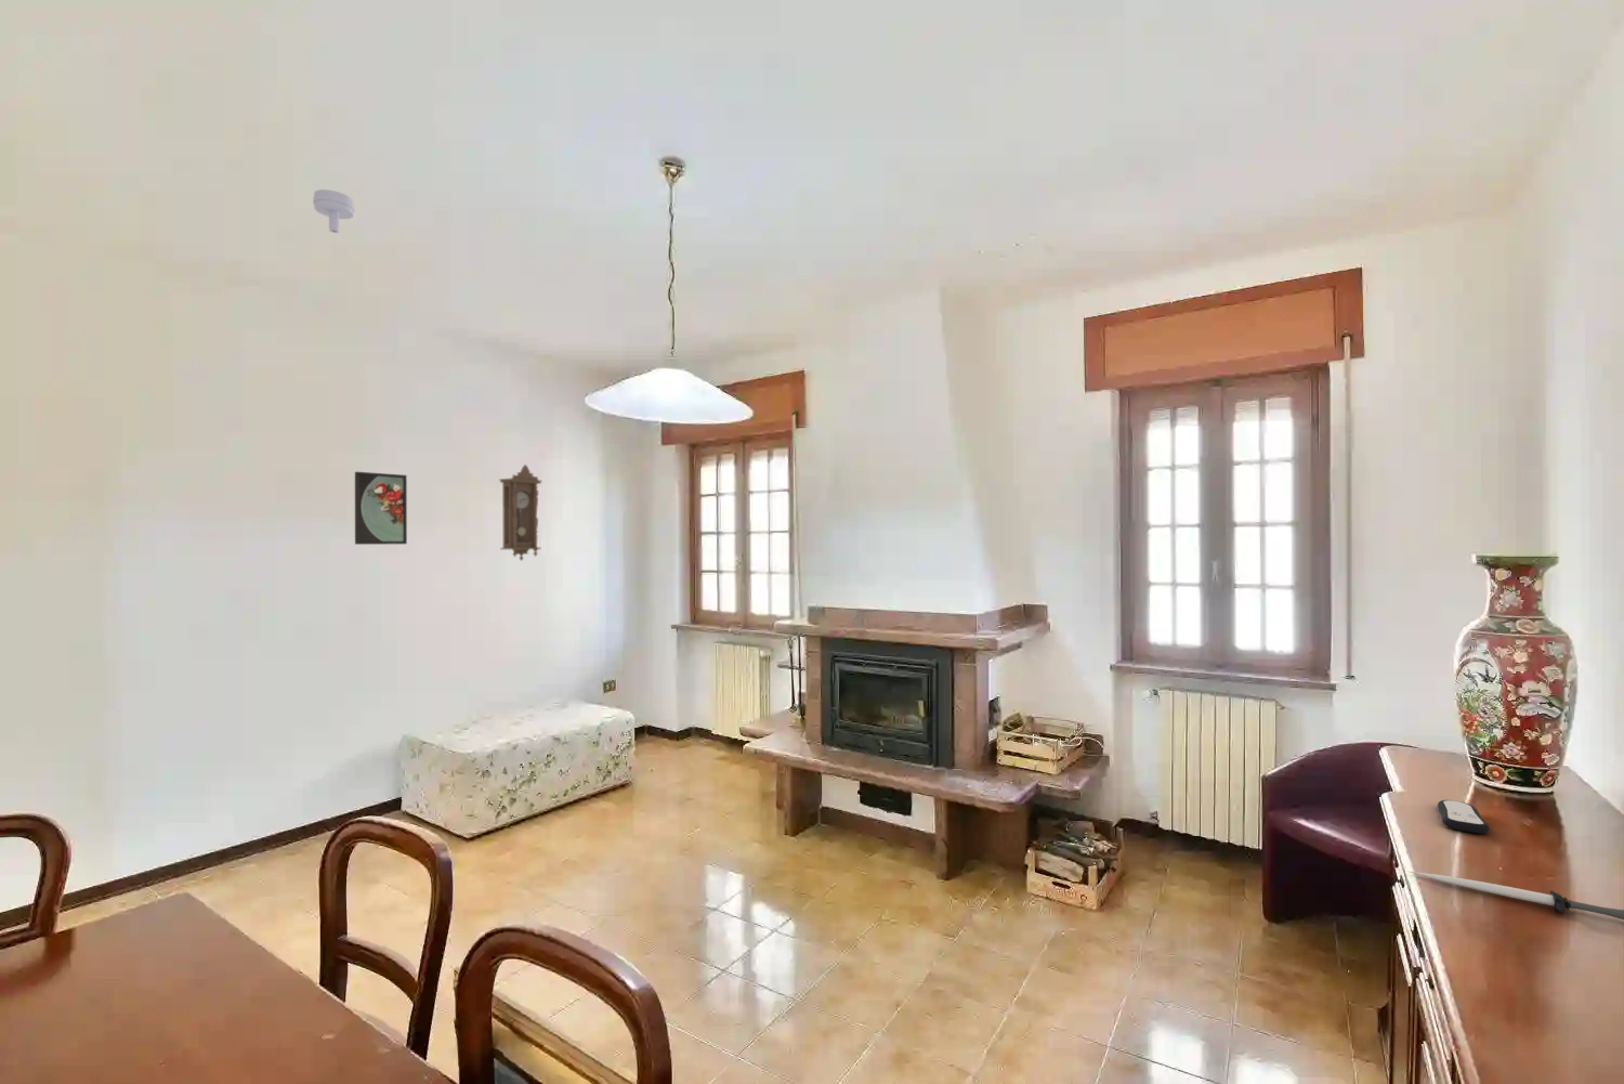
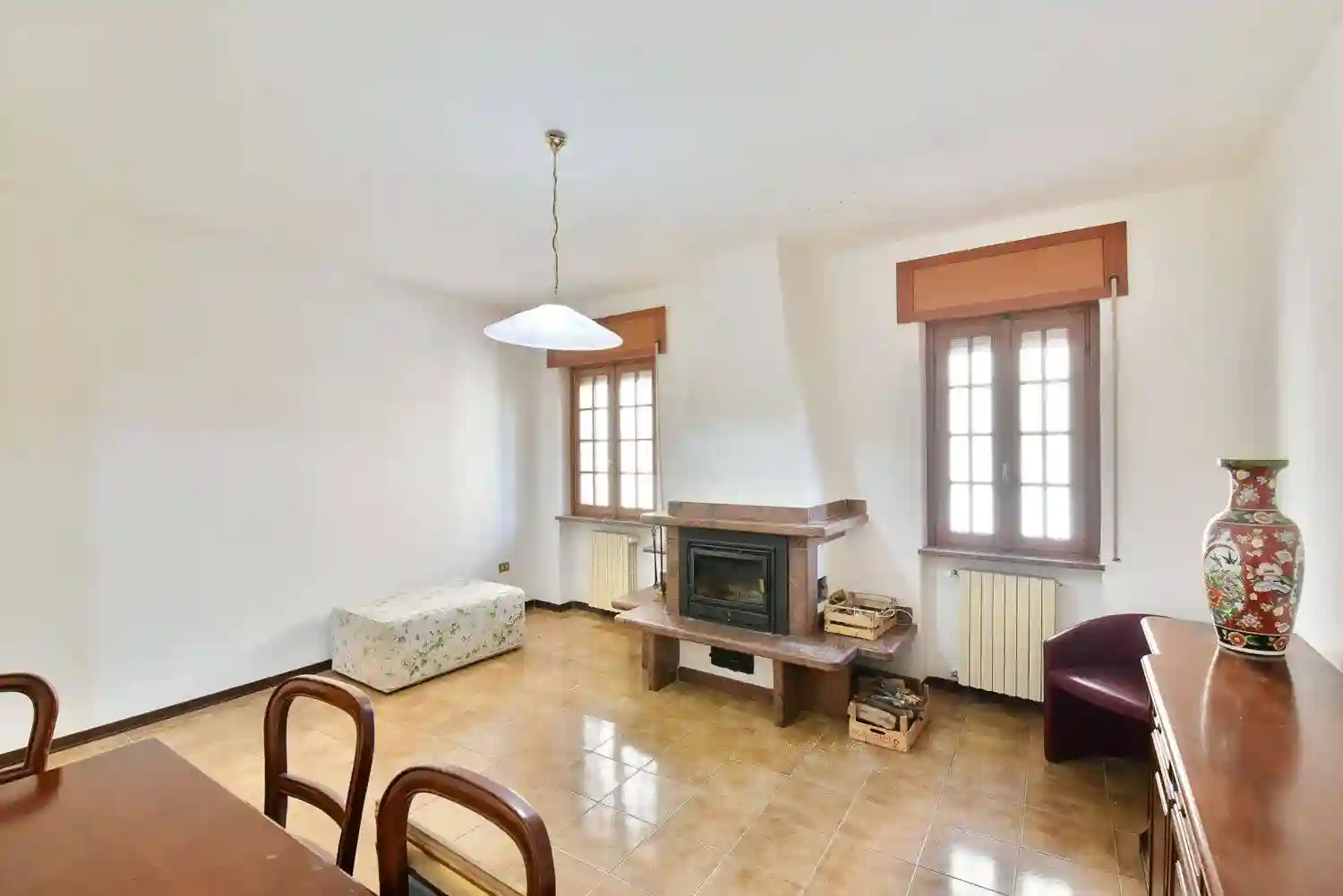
- remote control (1461, 814)
- sword (1515, 892)
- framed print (381, 508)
- pendulum clock (521, 512)
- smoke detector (334, 213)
